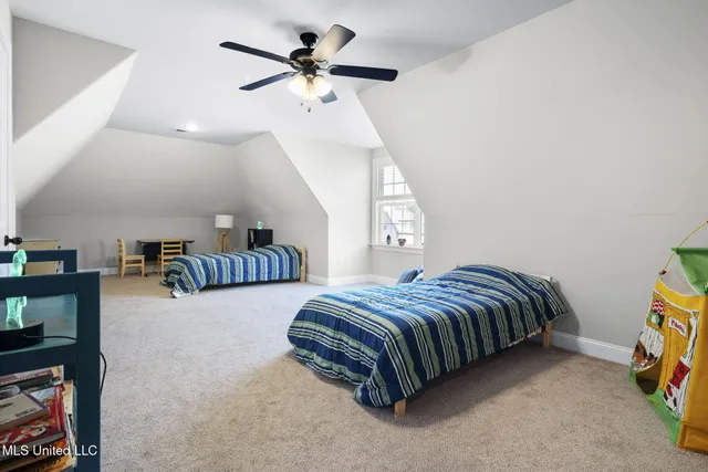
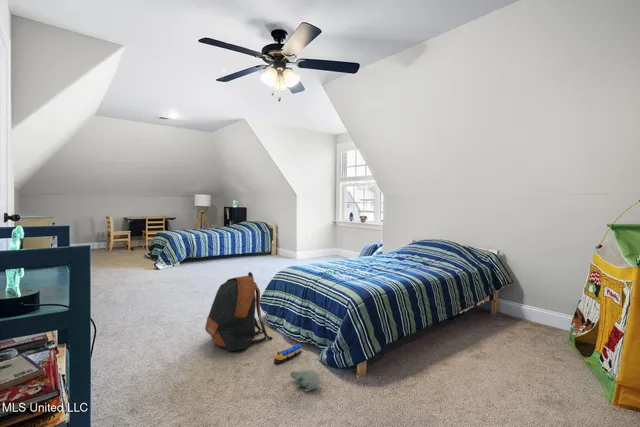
+ plush toy (309, 378)
+ toy train (288, 352)
+ backpack (238, 307)
